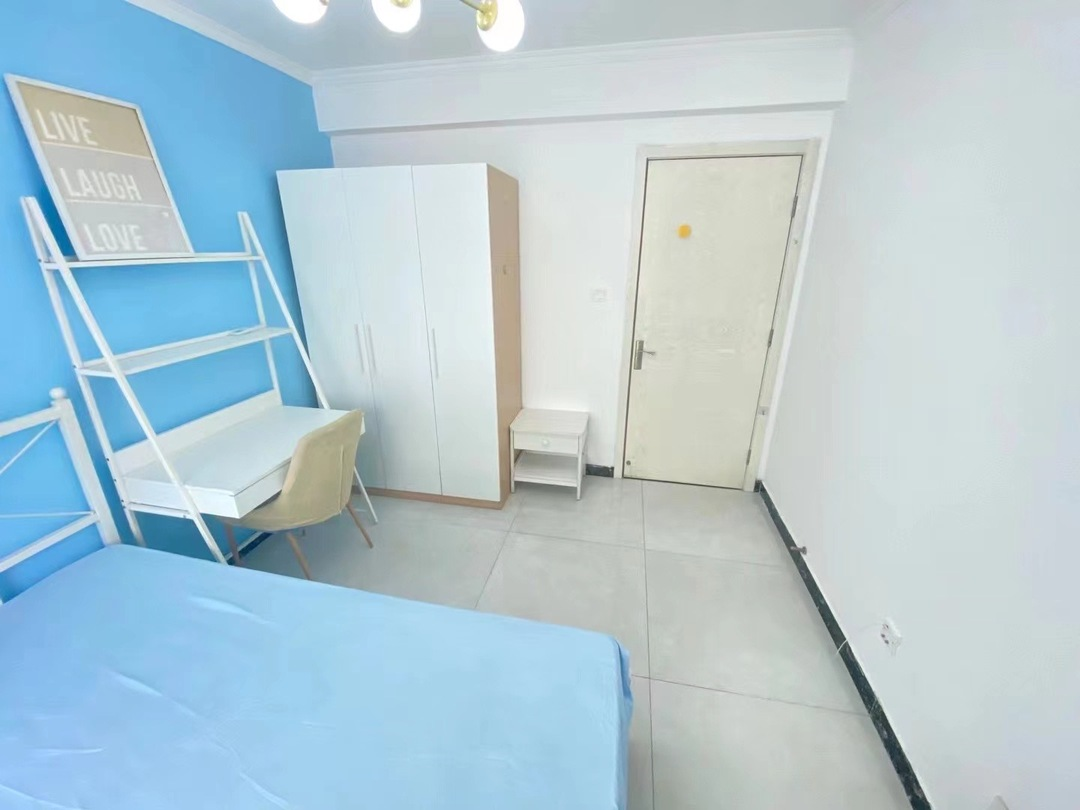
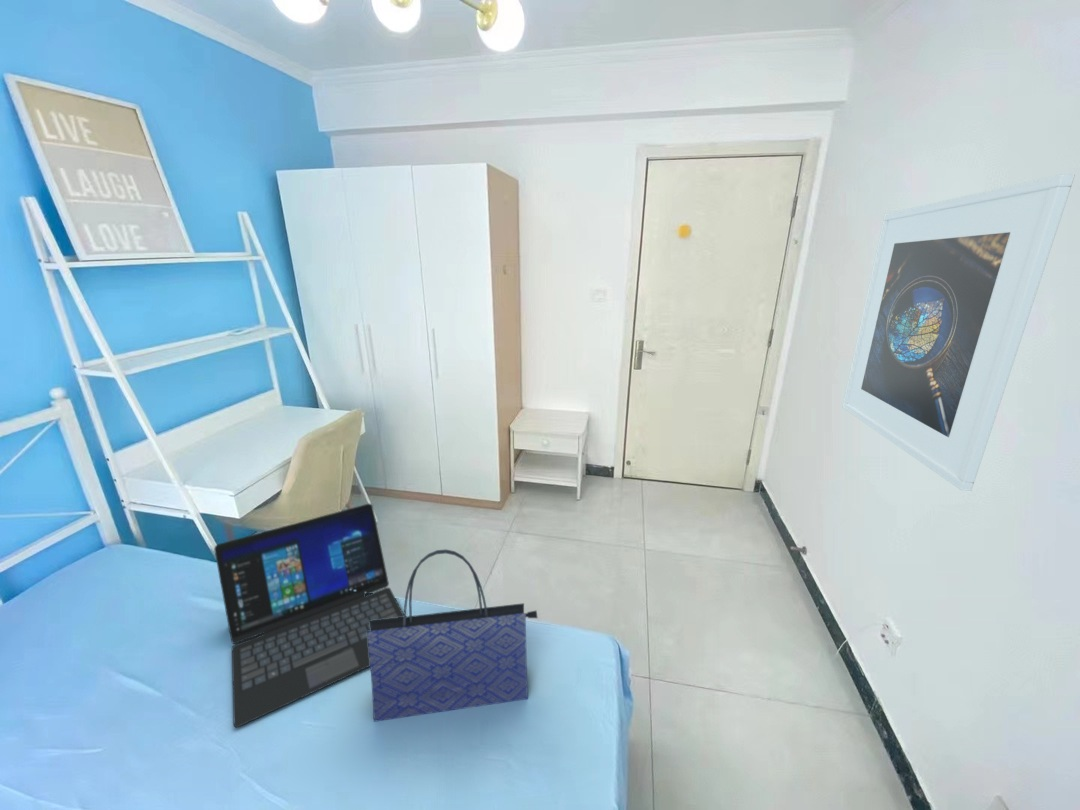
+ tote bag (455, 625)
+ laptop (315, 593)
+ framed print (920, 328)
